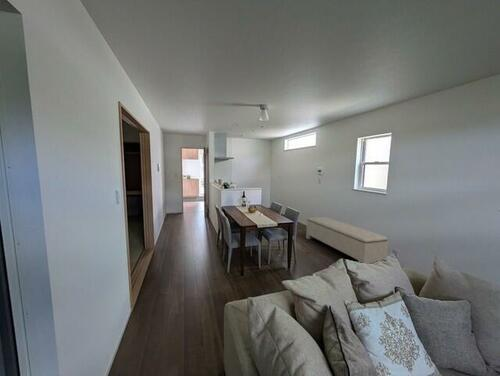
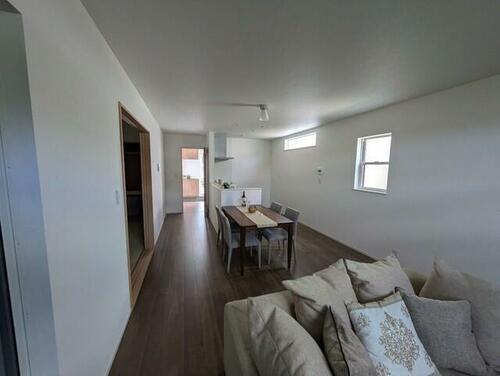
- bench (340, 237)
